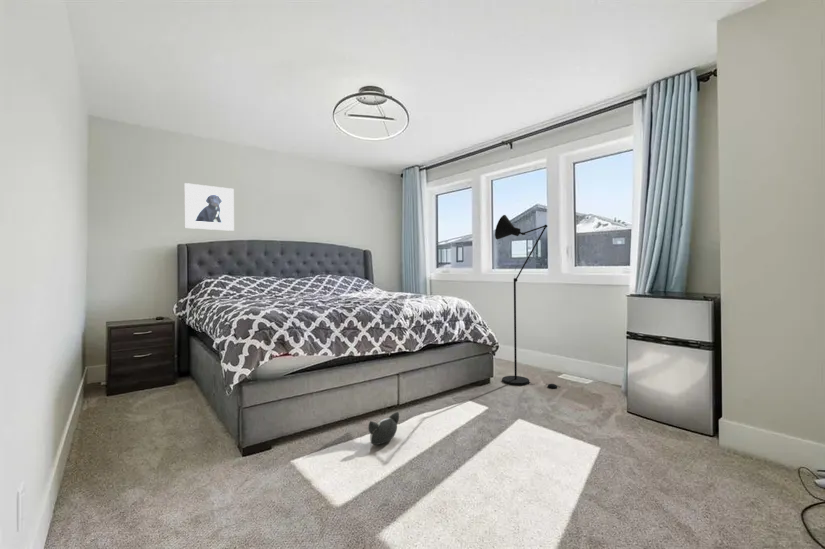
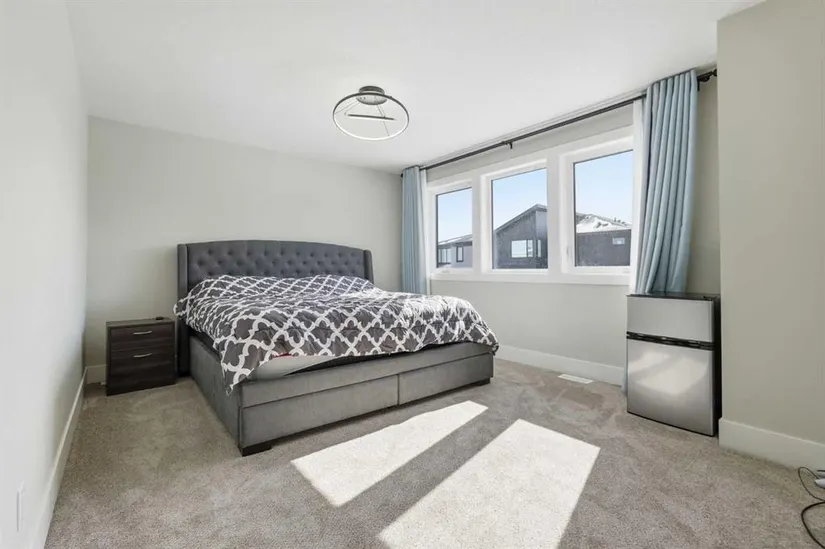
- floor lamp (515, 297)
- plush toy (384, 428)
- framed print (210, 207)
